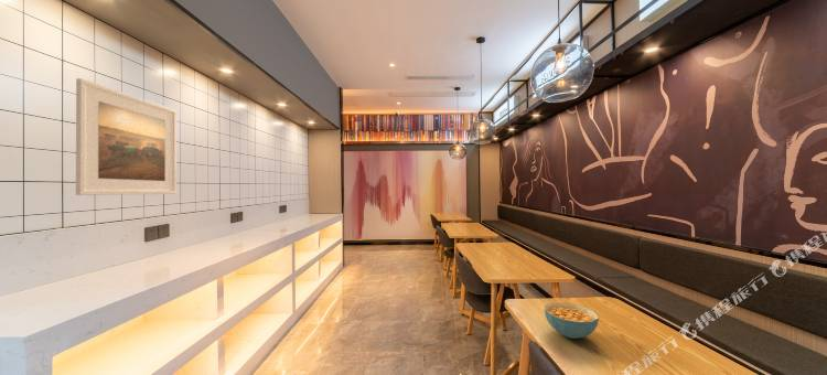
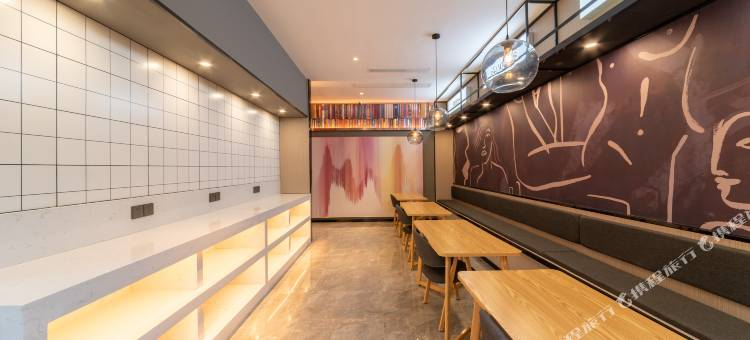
- cereal bowl (570, 323)
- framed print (135, 146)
